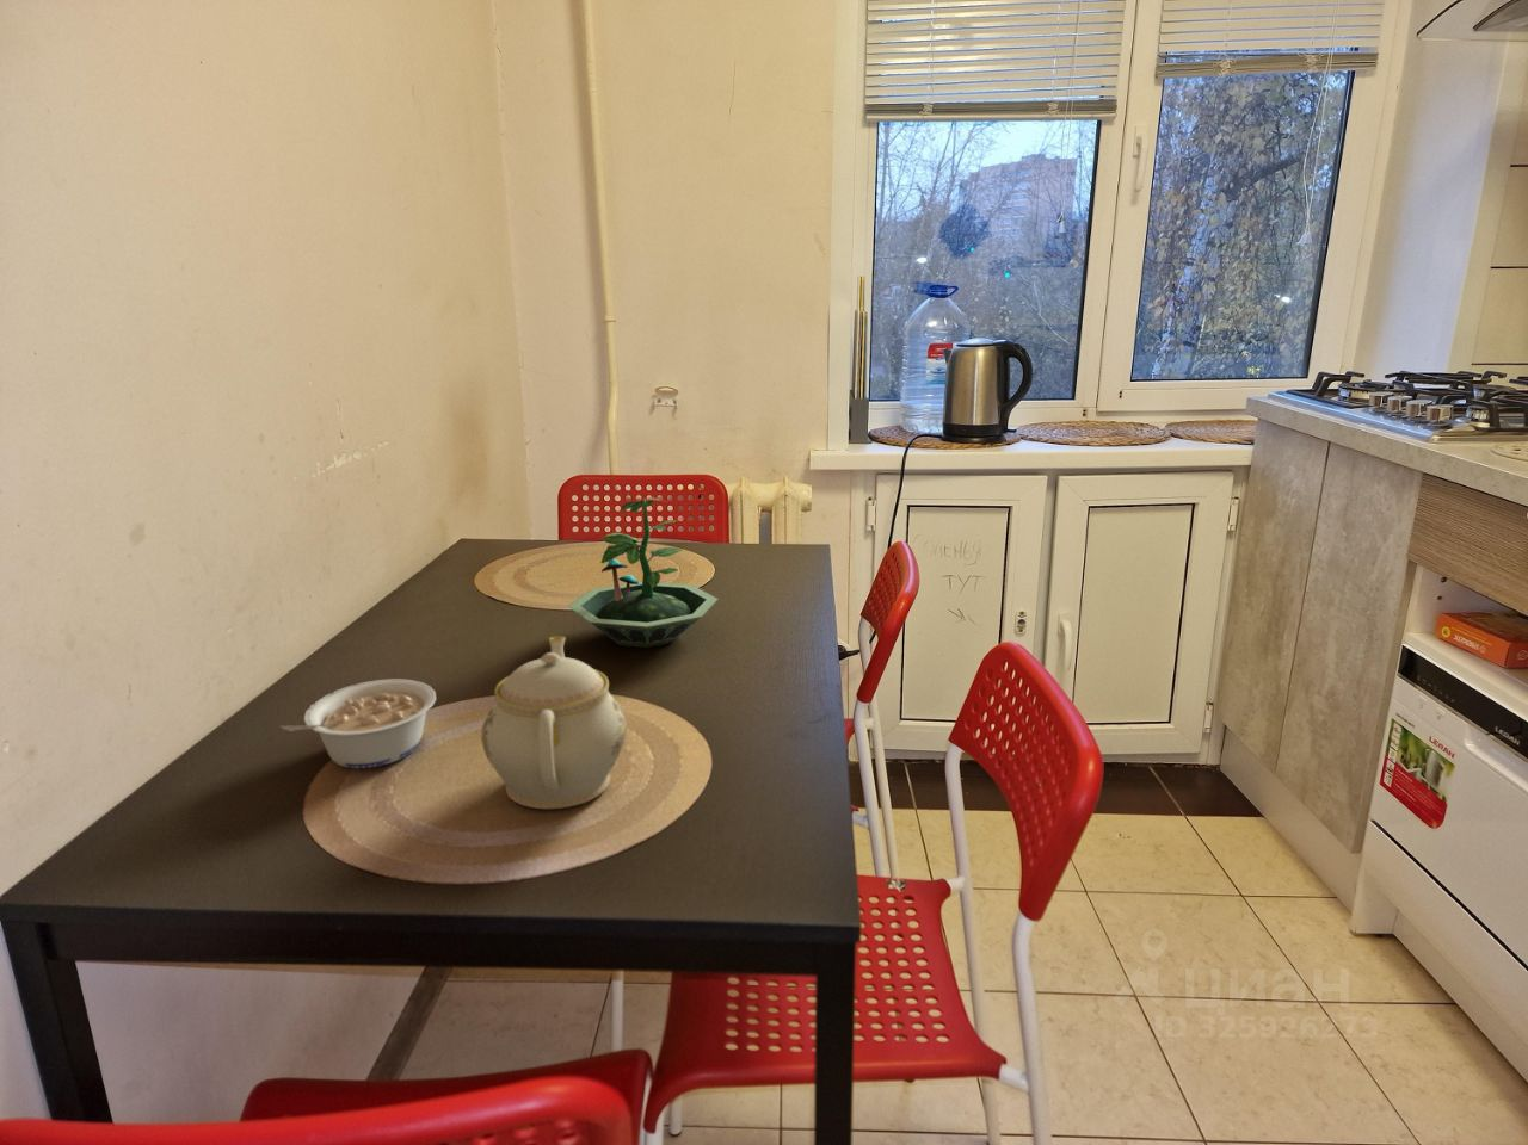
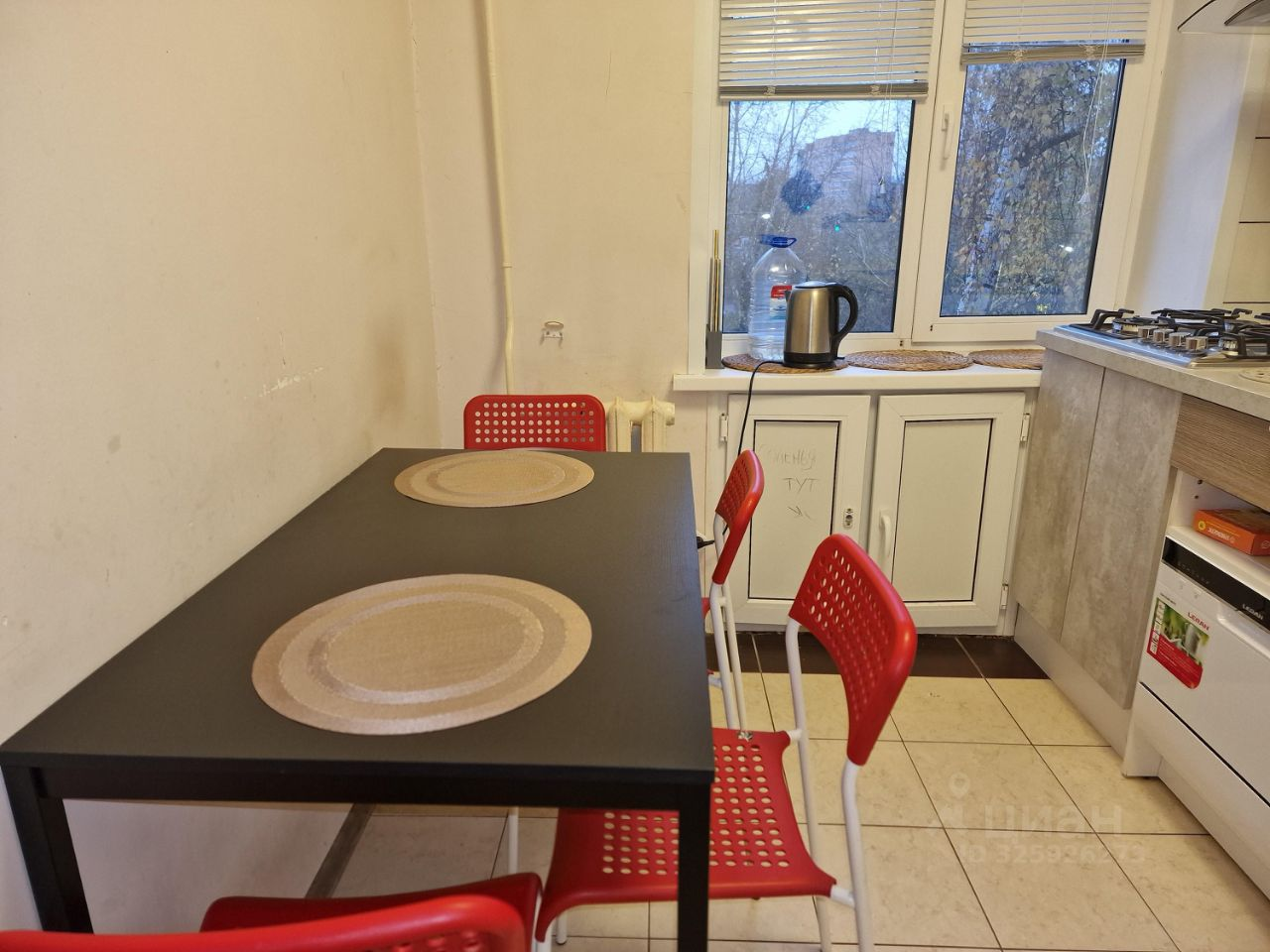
- terrarium (644, 523)
- legume (372, 724)
- teapot (553, 722)
